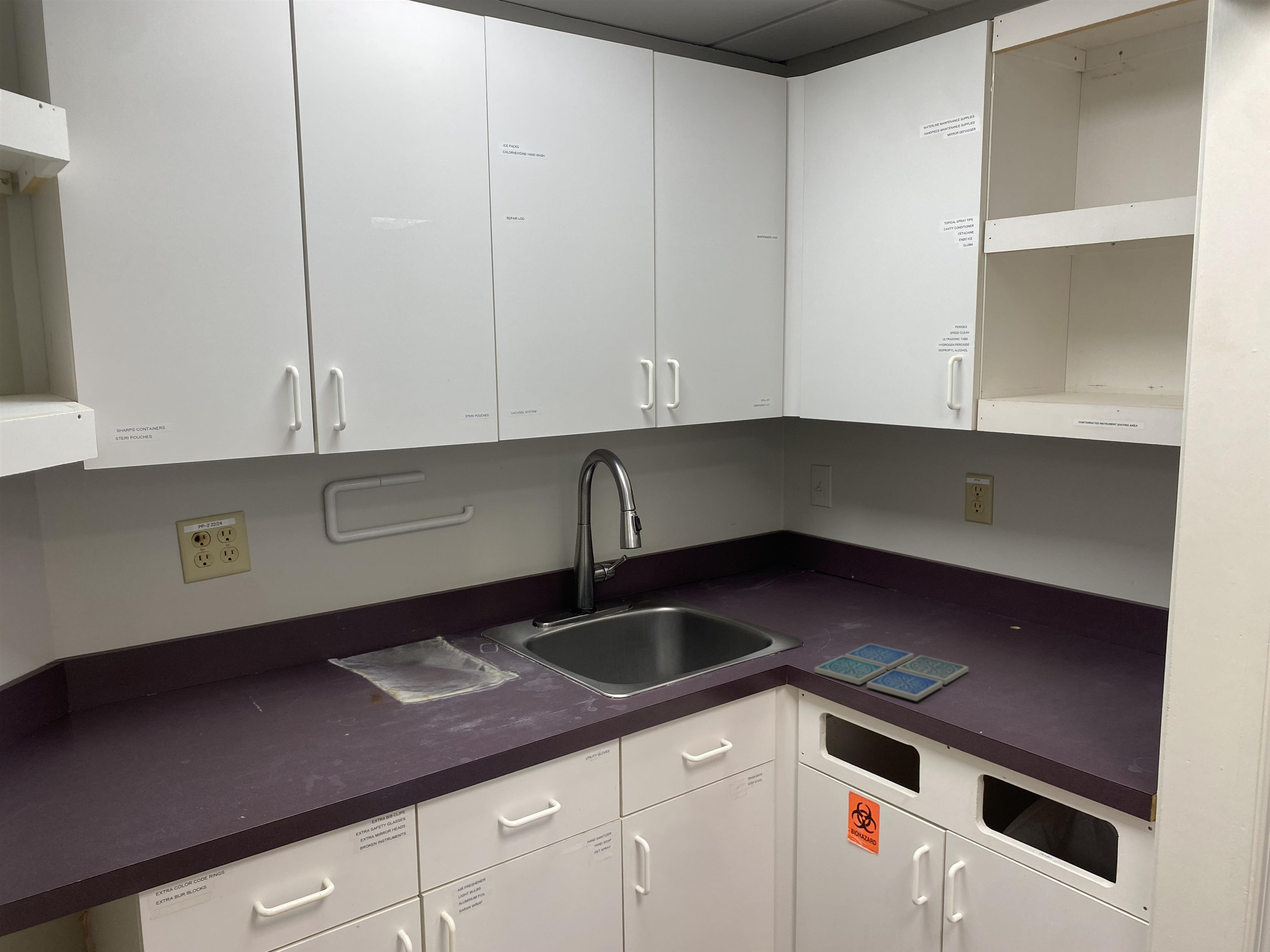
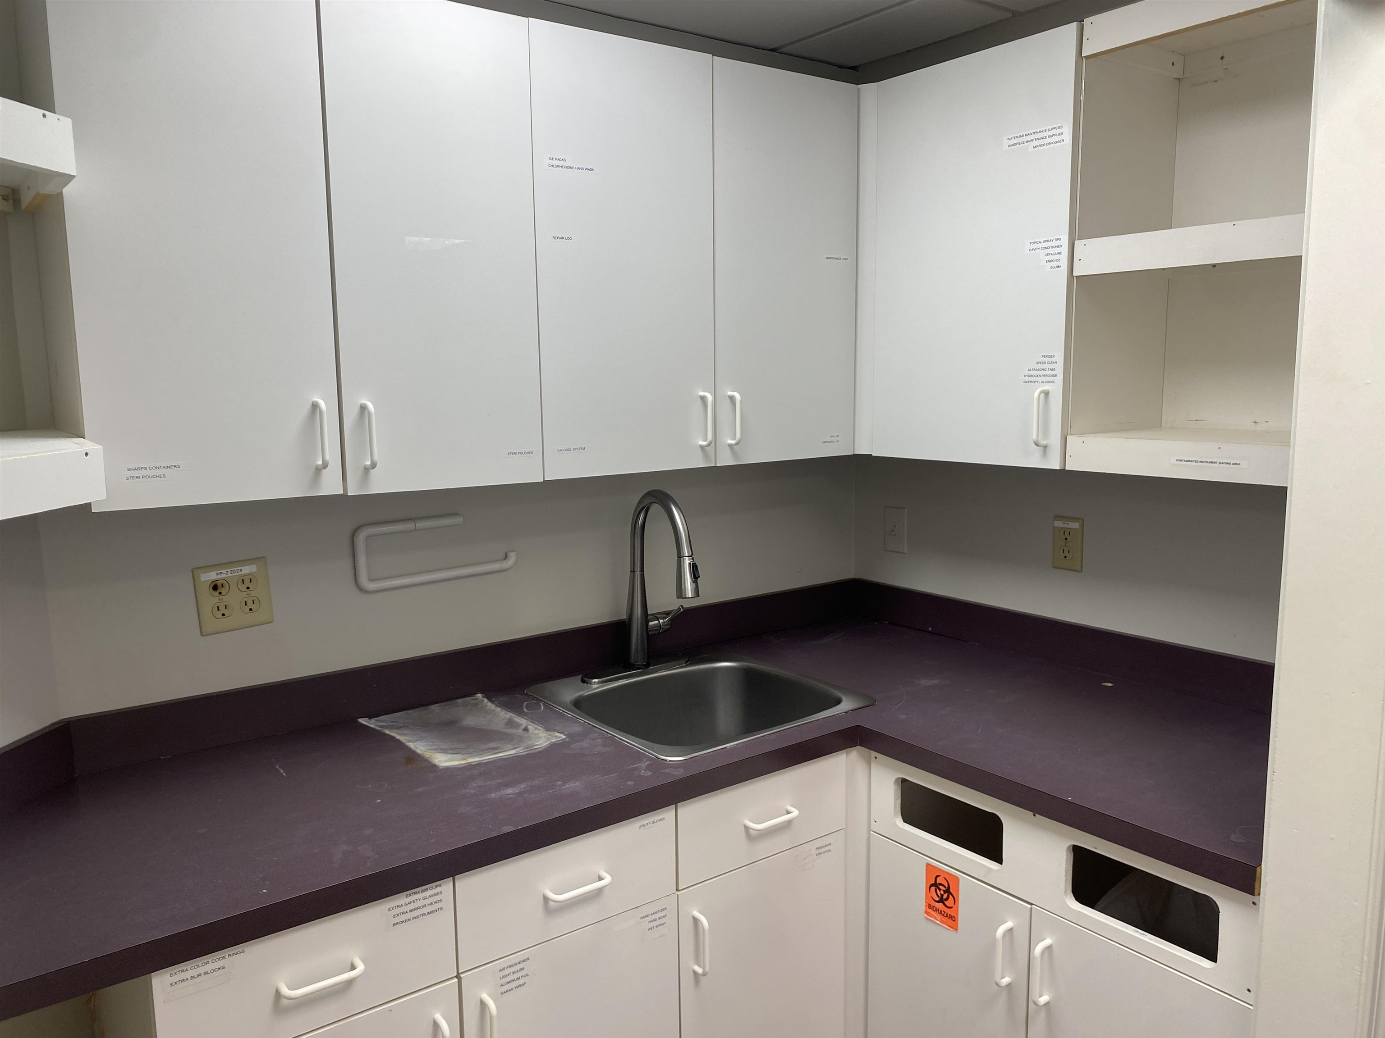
- drink coaster (891, 669)
